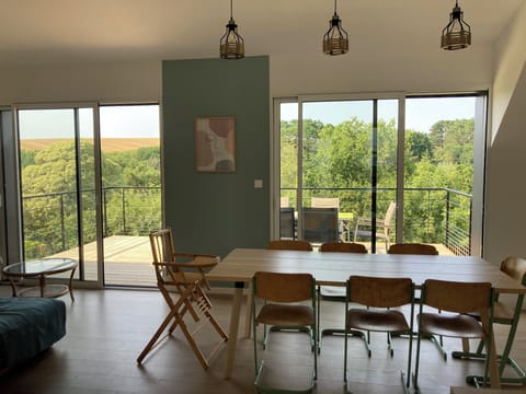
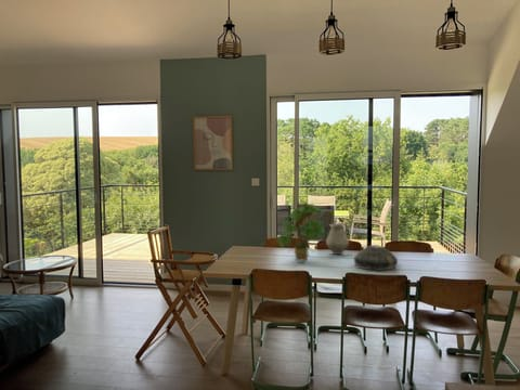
+ pitcher (337, 237)
+ flower bouquet (300, 231)
+ bowl (375, 256)
